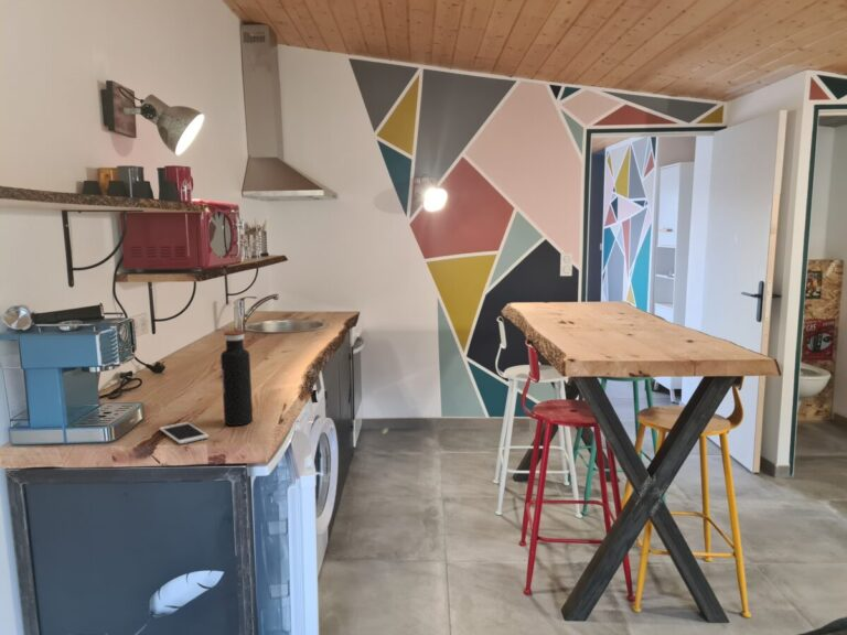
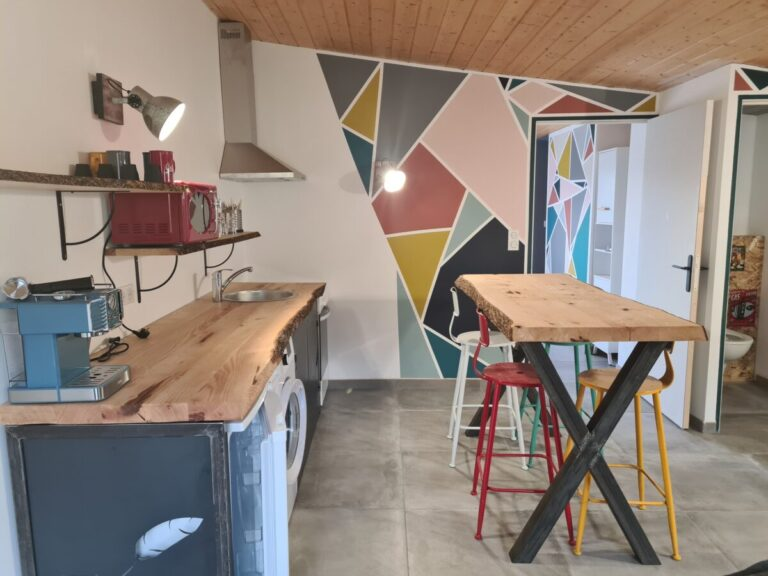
- water bottle (236, 377)
- cell phone (183, 432)
